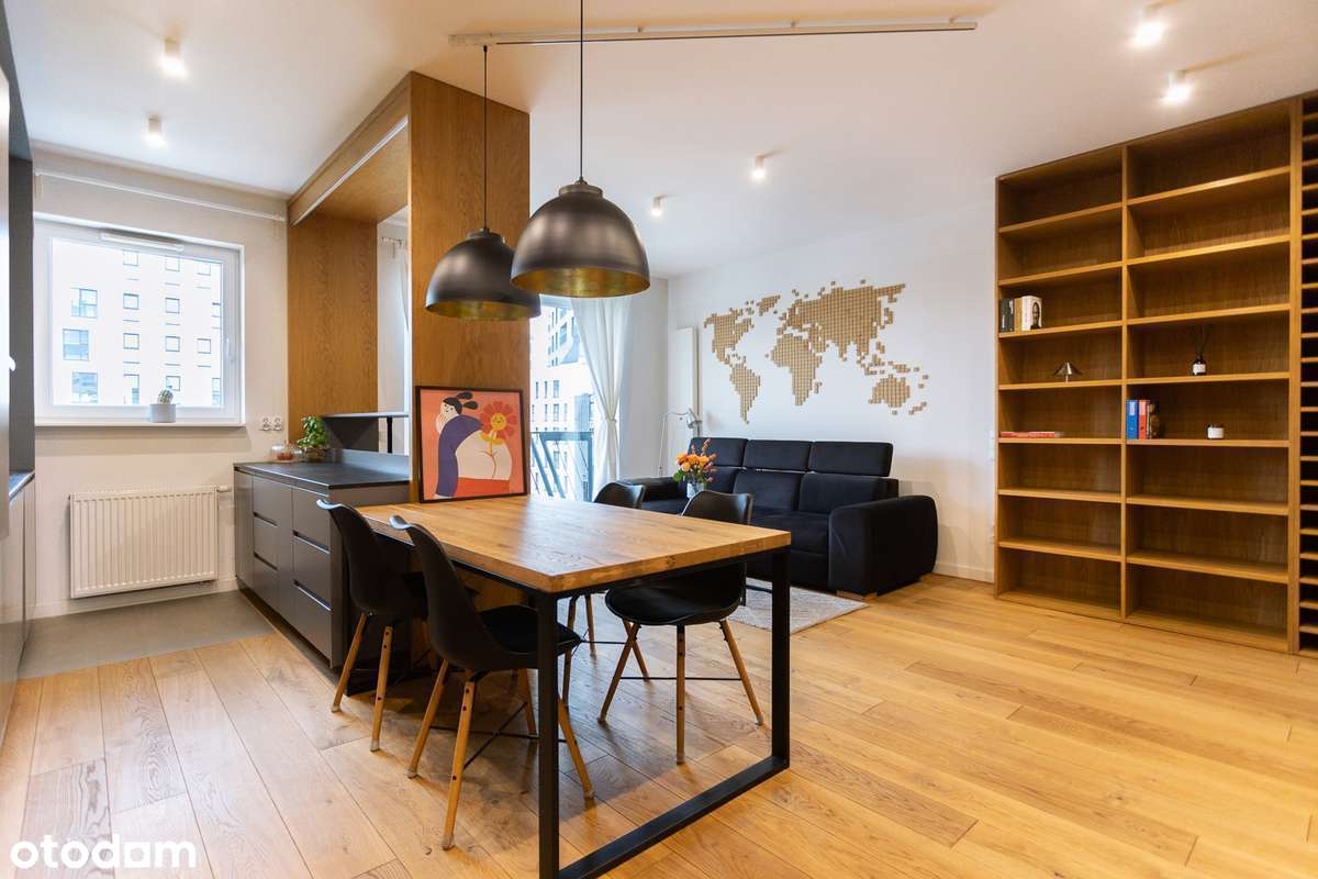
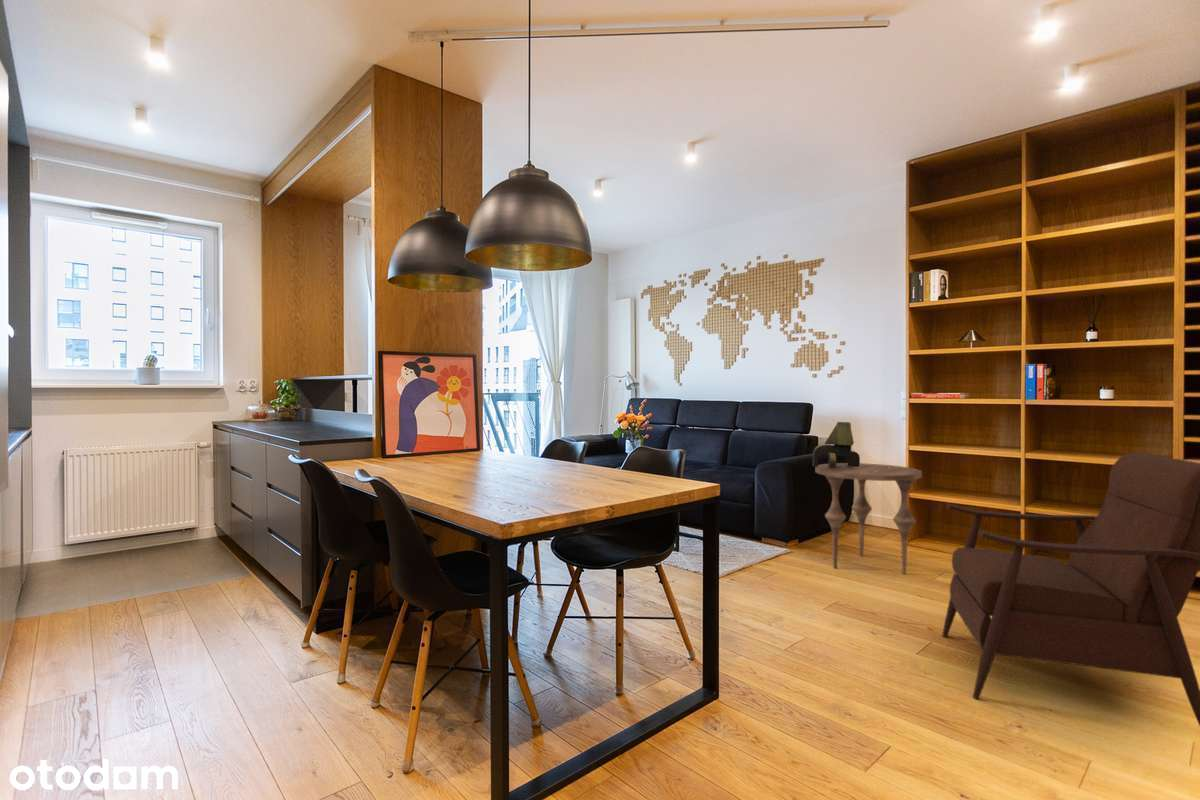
+ side table (866, 517)
+ armchair (1060, 566)
+ table lamp (850, 445)
